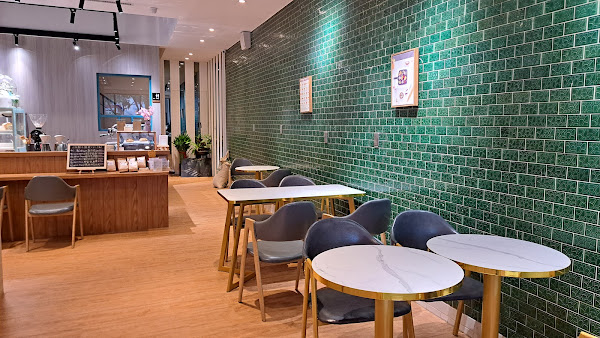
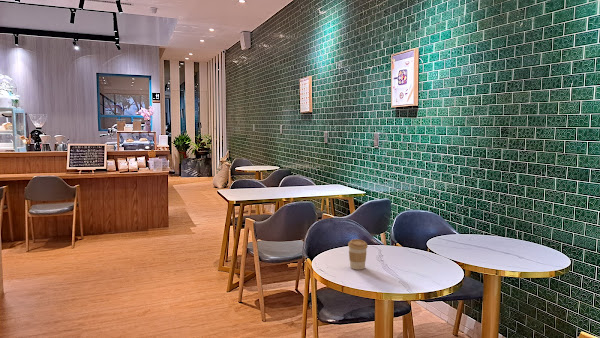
+ coffee cup (357, 254)
